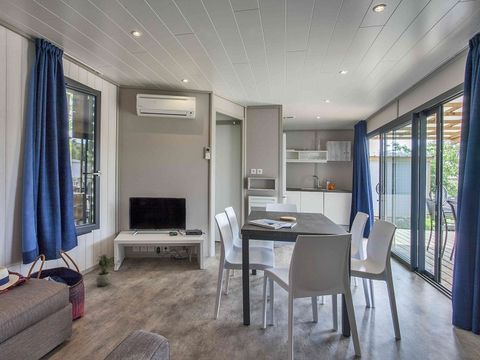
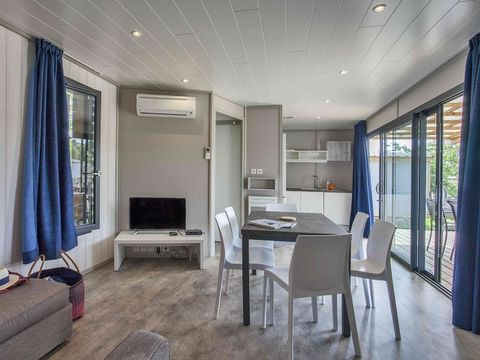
- potted plant (106, 268)
